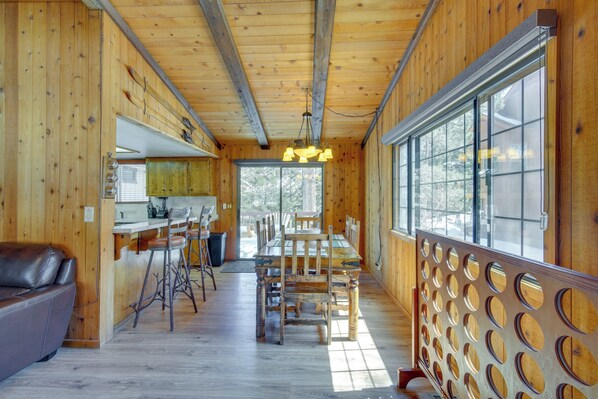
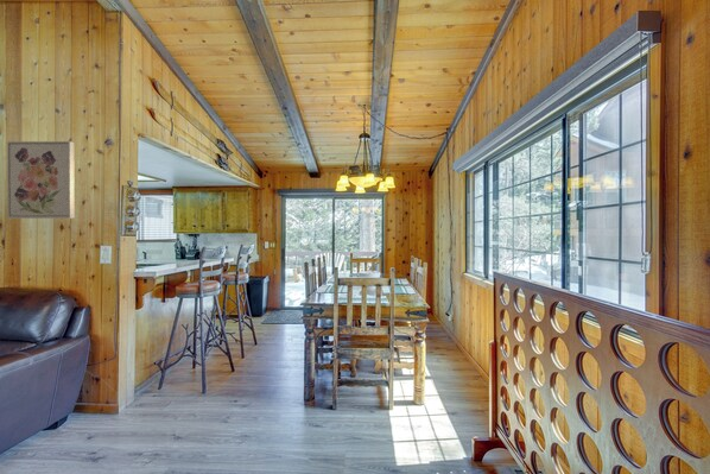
+ wall art (40, 179)
